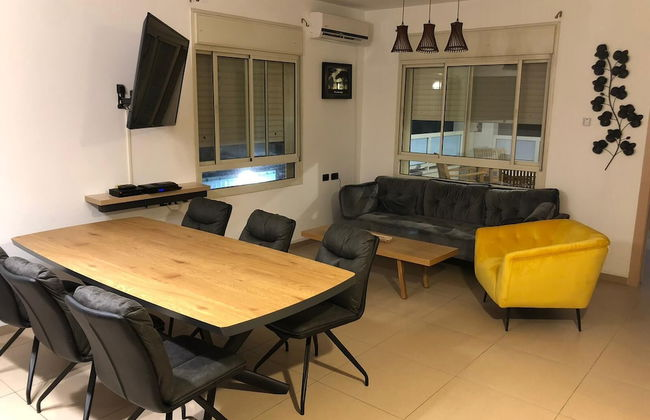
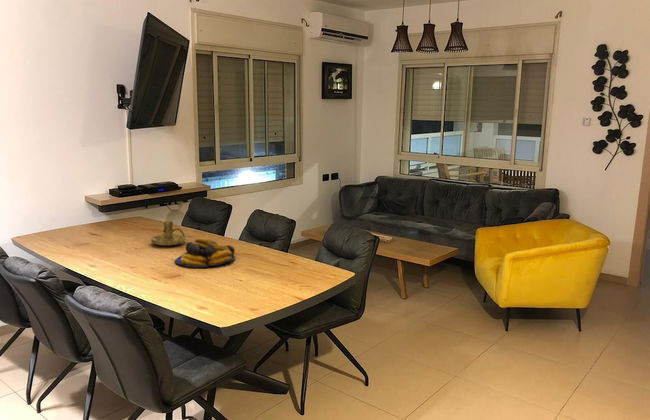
+ candle holder (171, 233)
+ fruit bowl (205, 249)
